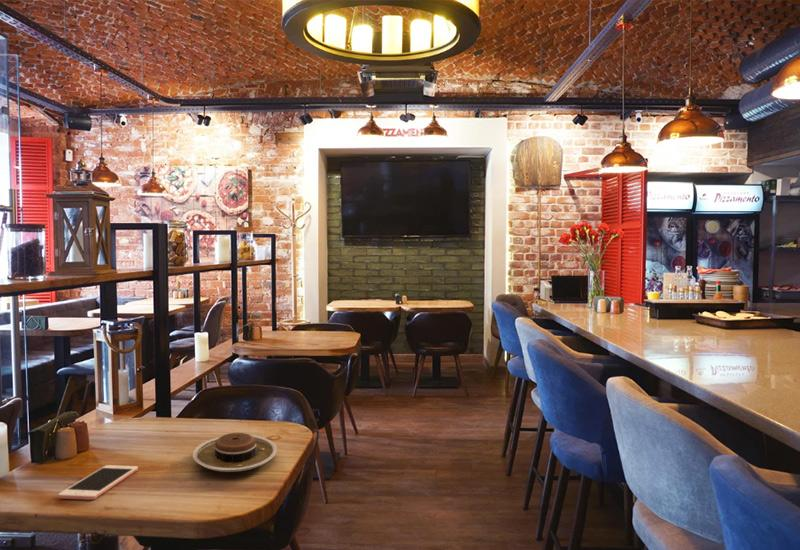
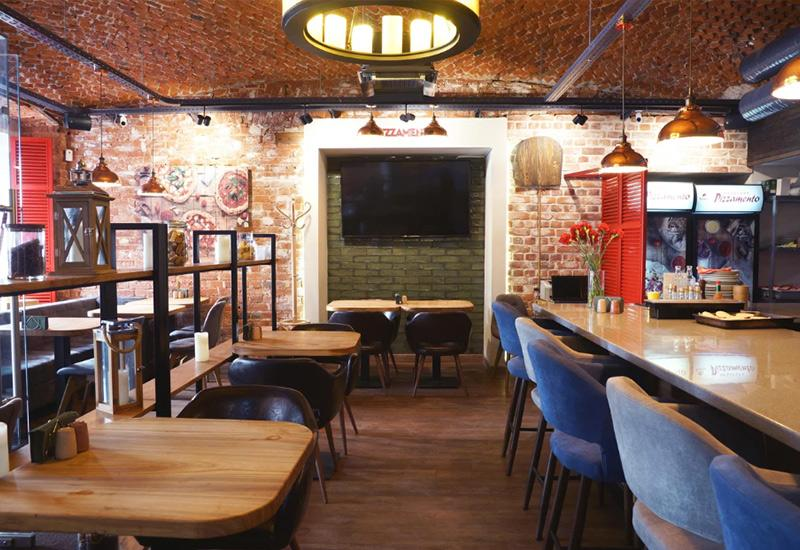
- cell phone (100, 481)
- plate (235, 448)
